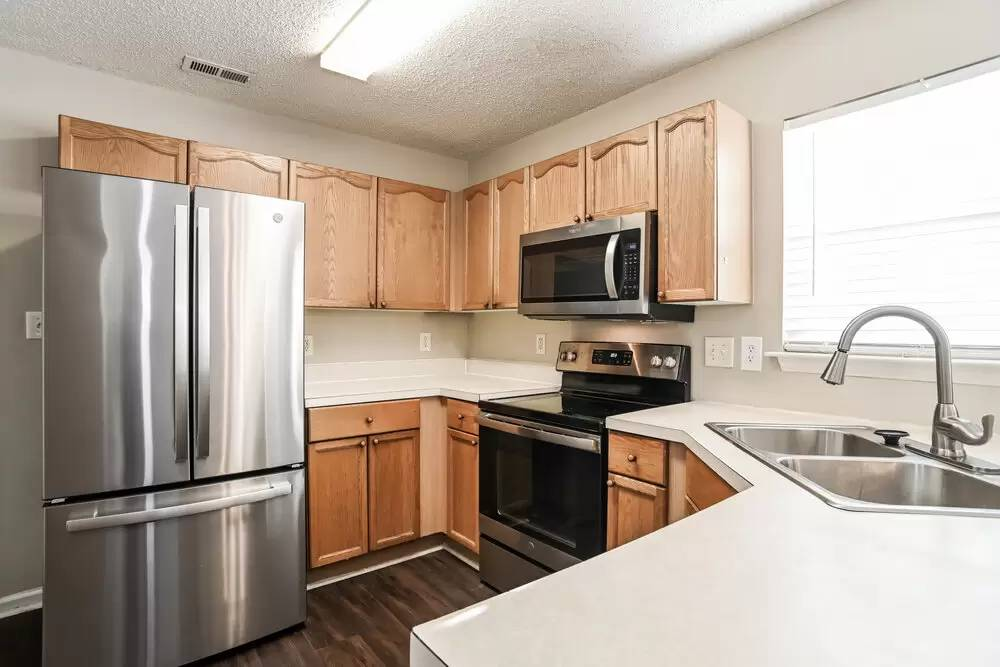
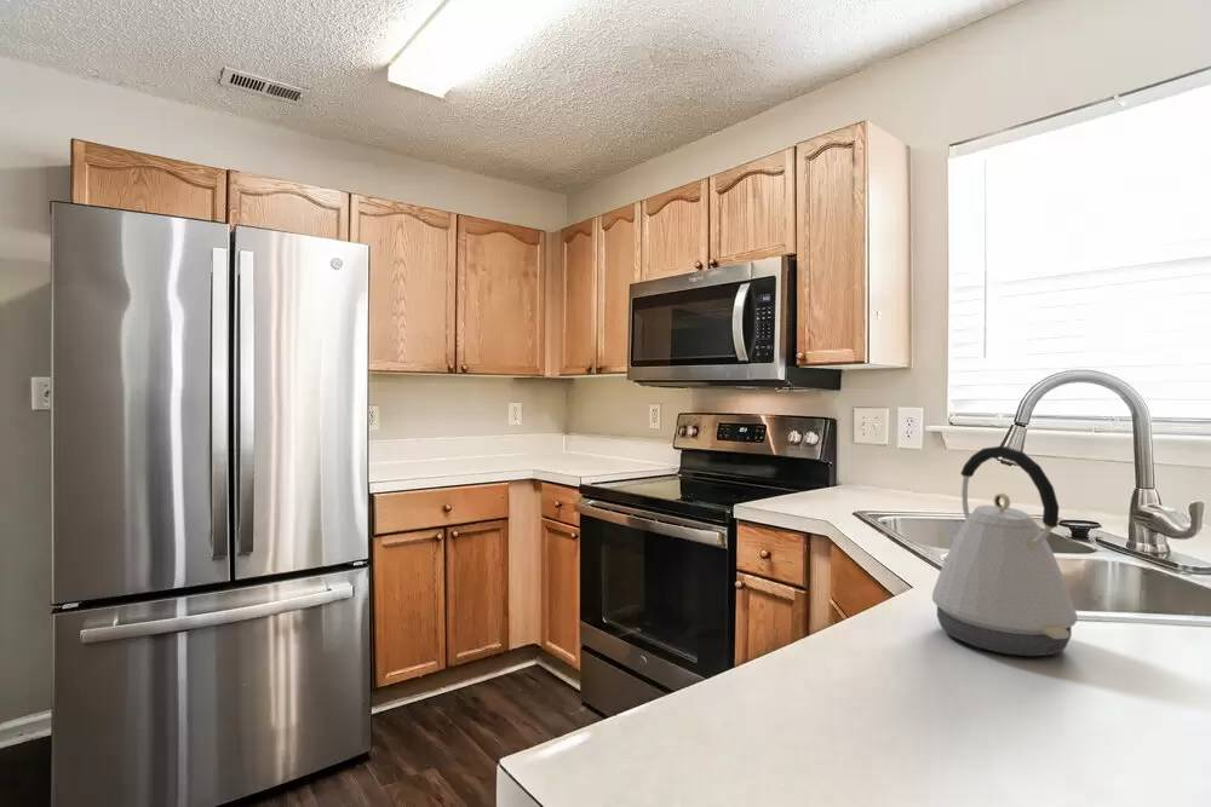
+ kettle (998, 541)
